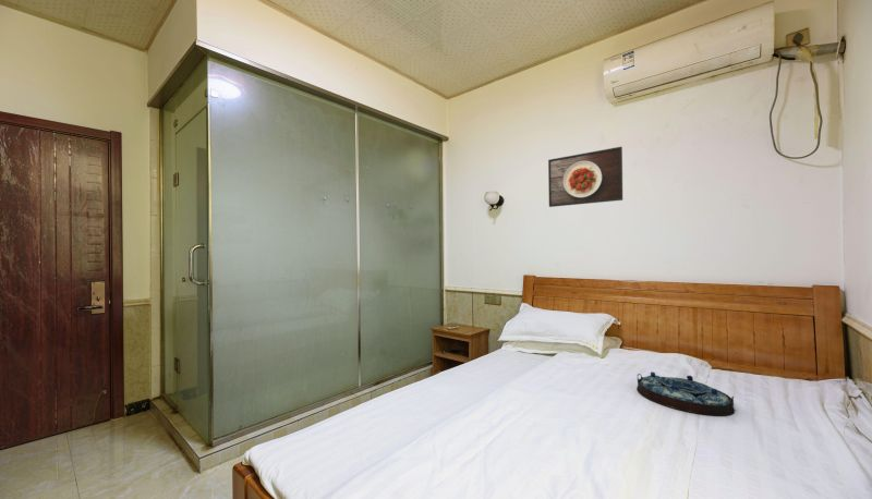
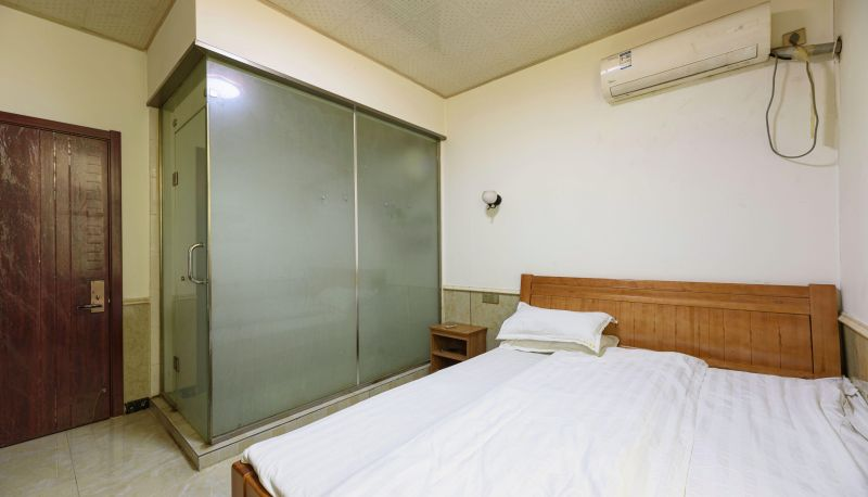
- serving tray (681, 388)
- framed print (583, 179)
